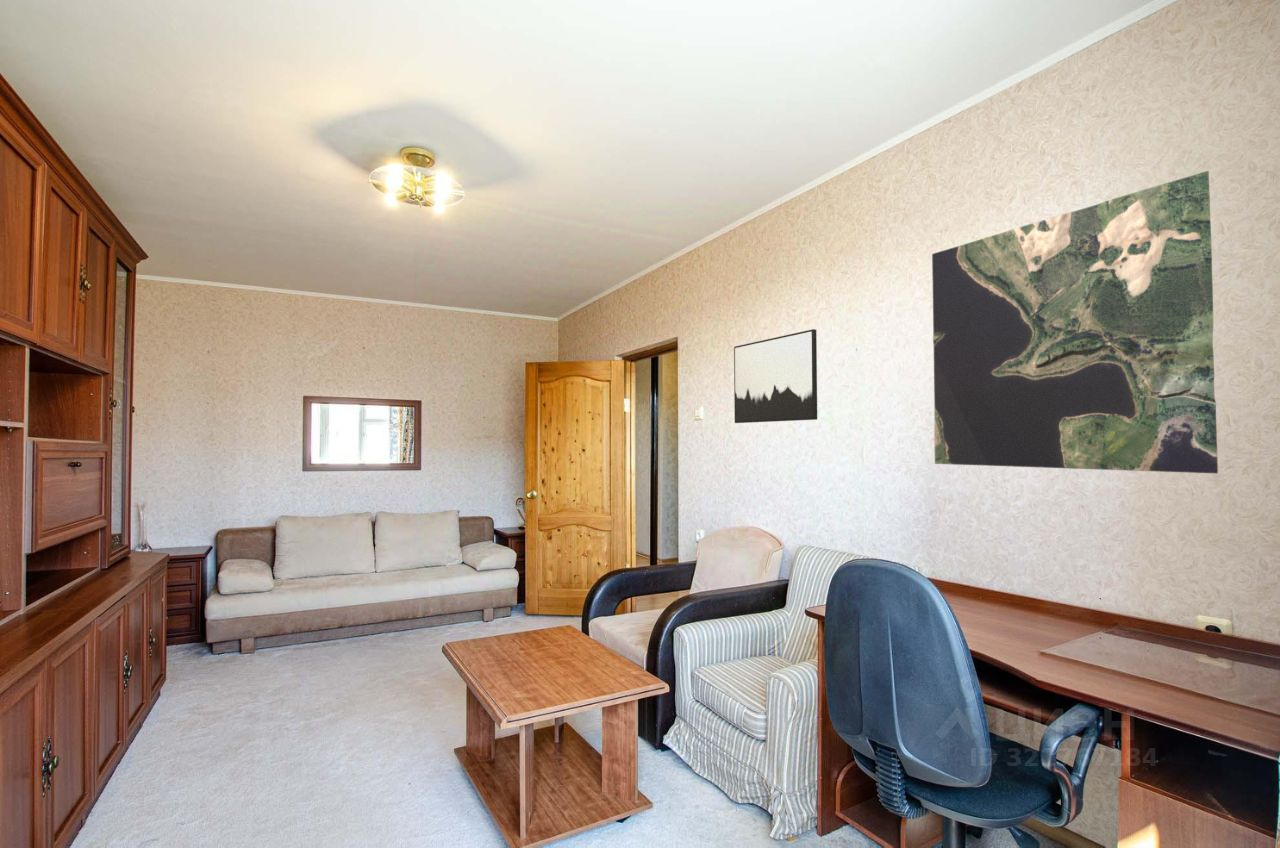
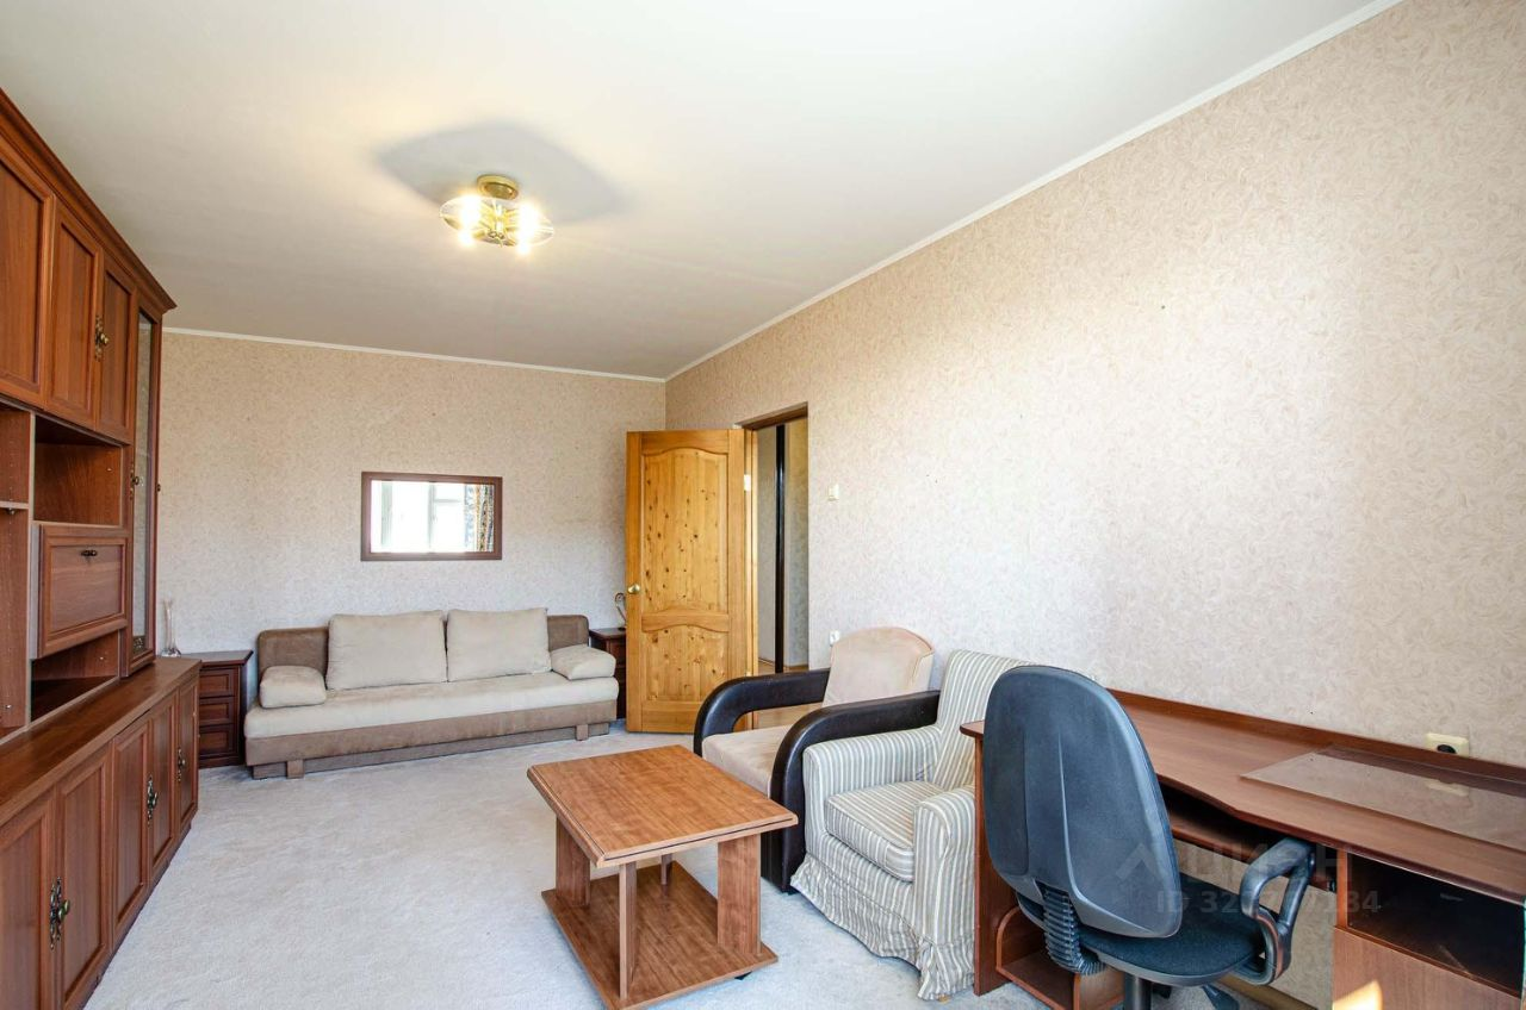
- map (1047, 343)
- wall art (772, 380)
